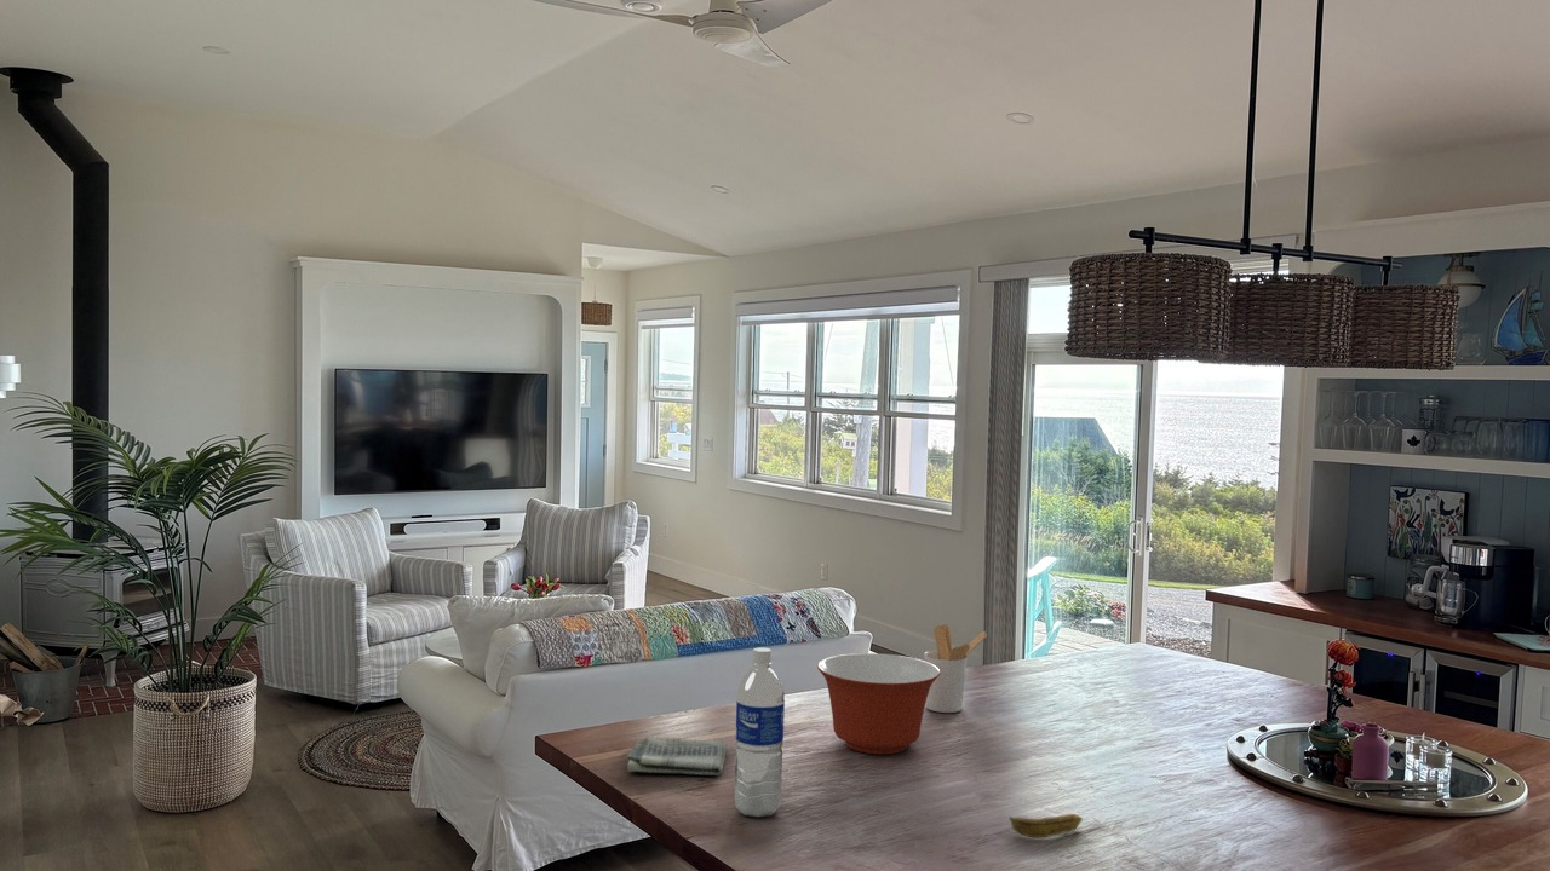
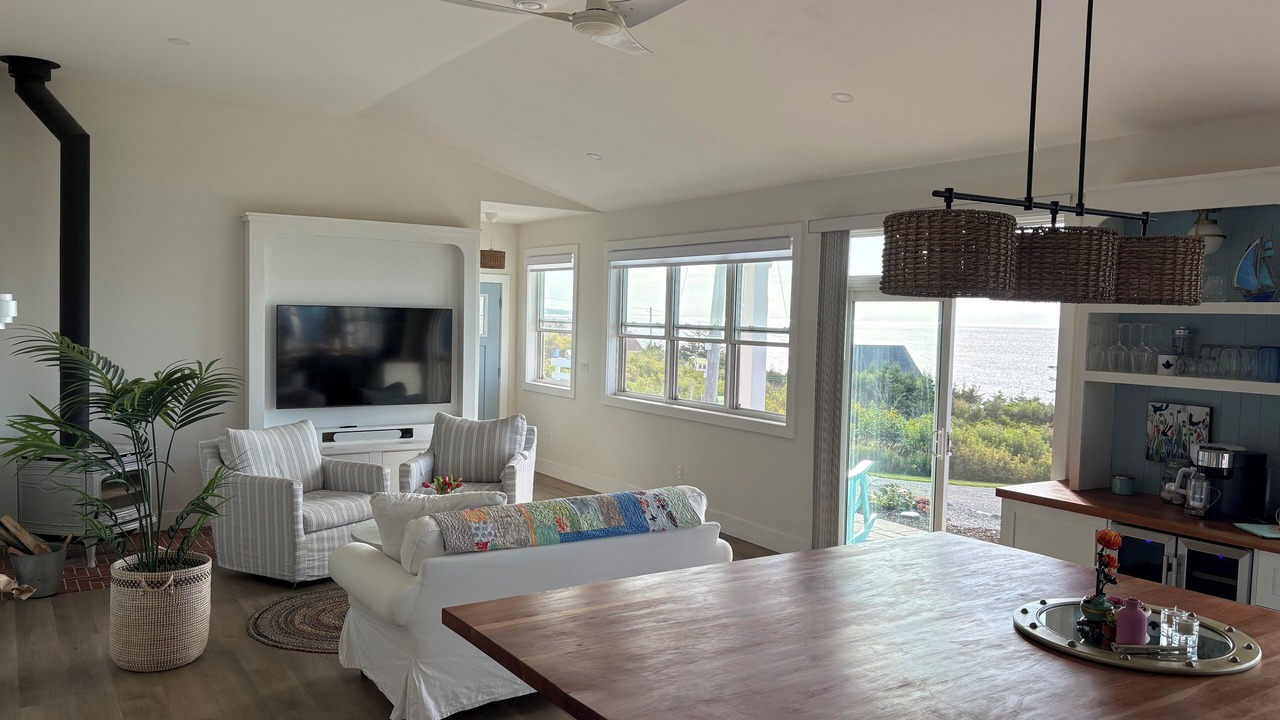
- water bottle (759, 729)
- utensil holder (955, 668)
- banana (1047, 821)
- dish towel (677, 752)
- mixing bowl (877, 705)
